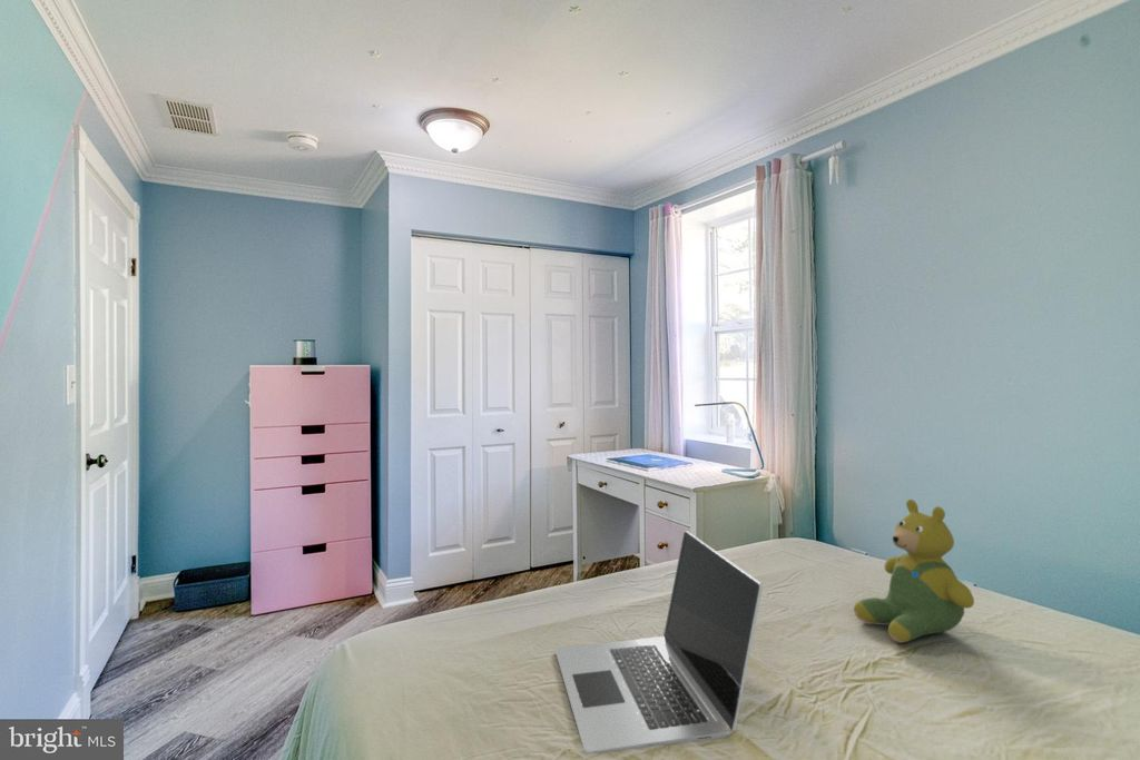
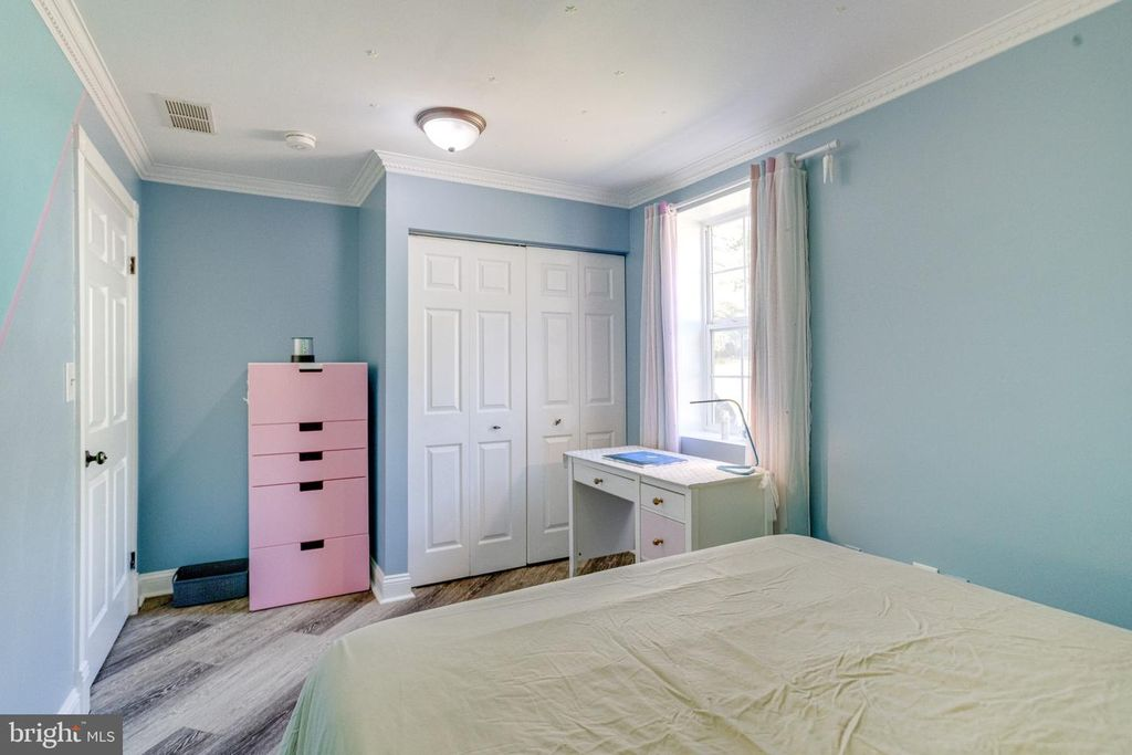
- teddy bear (908, 566)
- laptop (646, 638)
